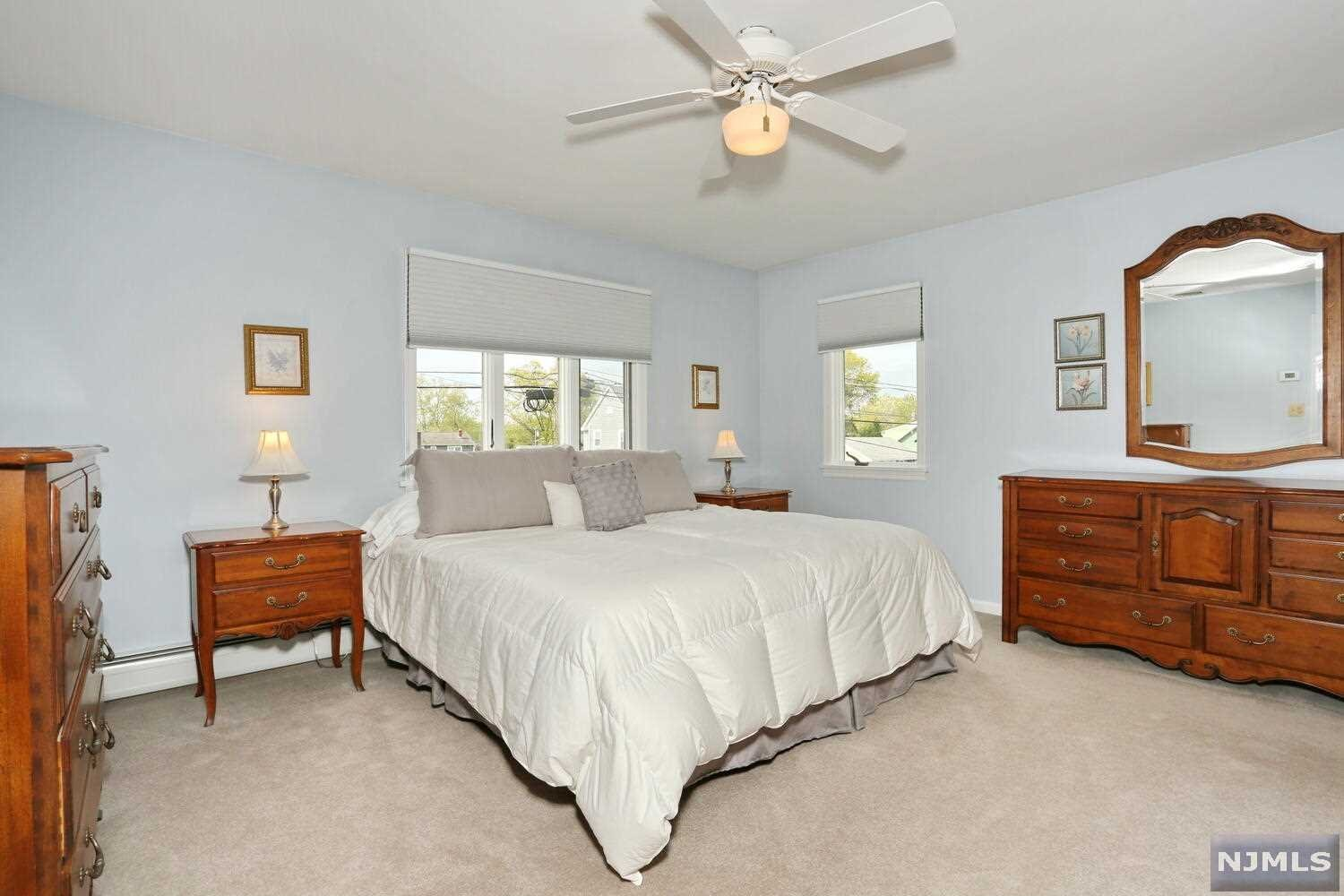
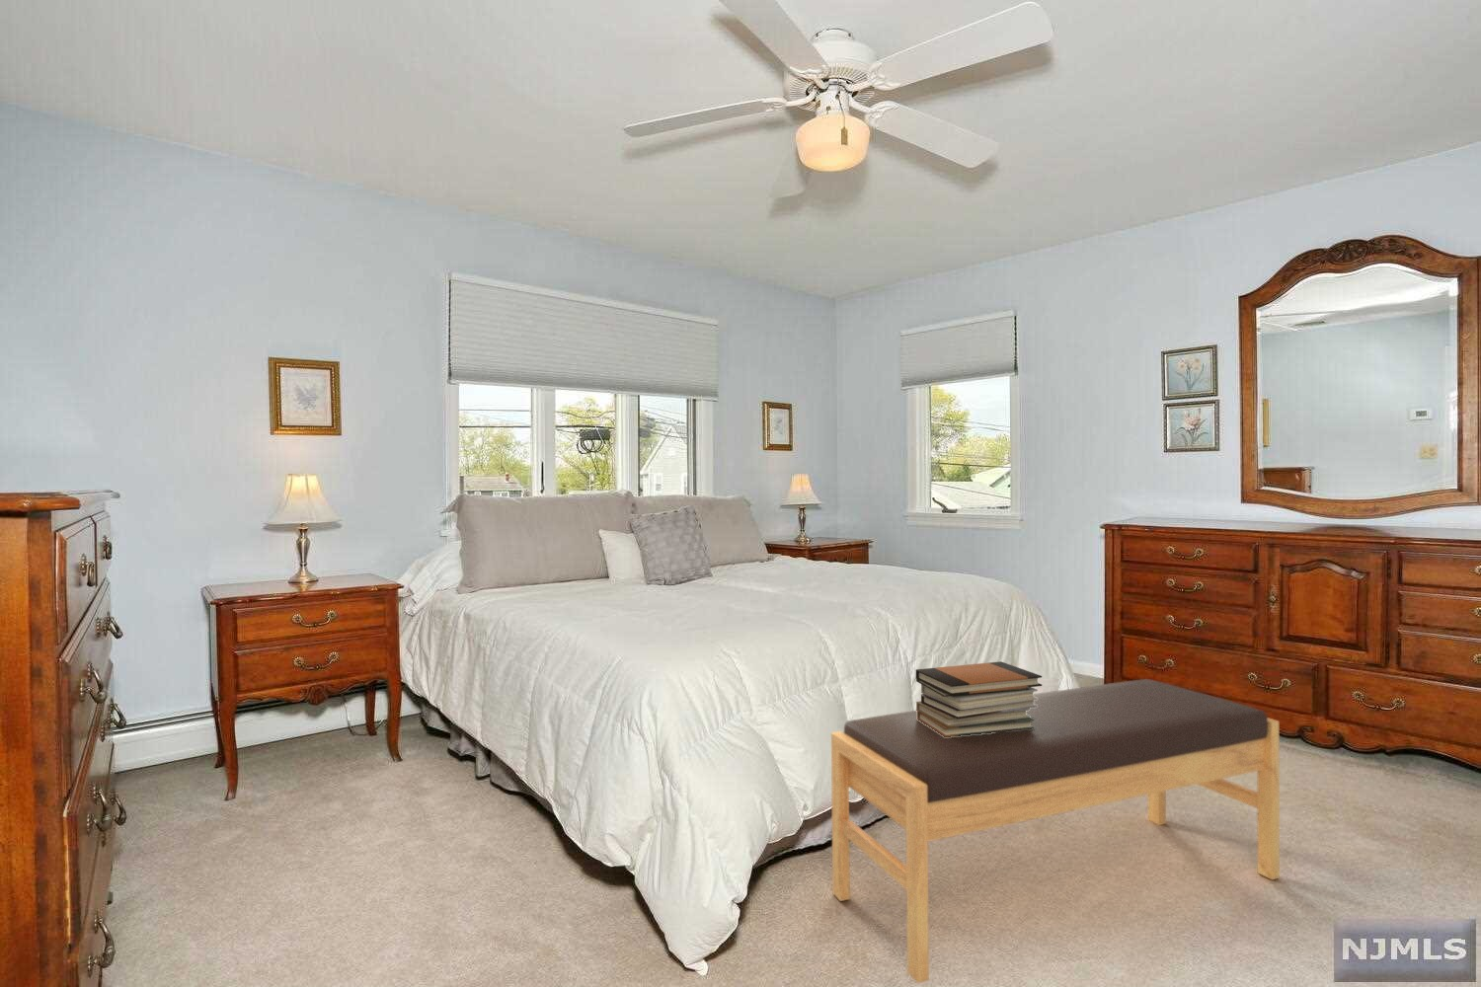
+ bench (1058, 800)
+ book stack (976, 697)
